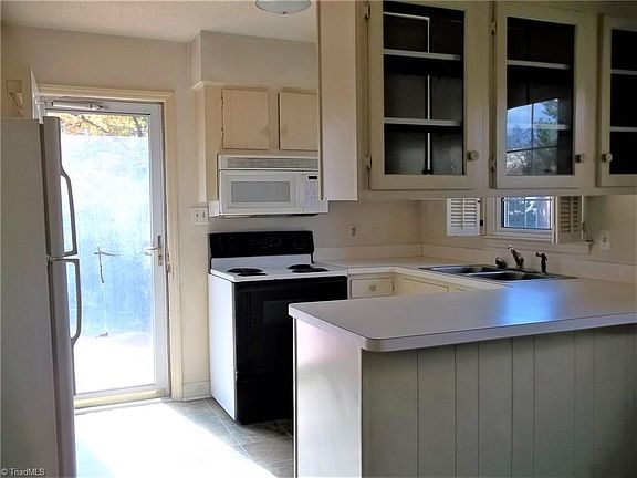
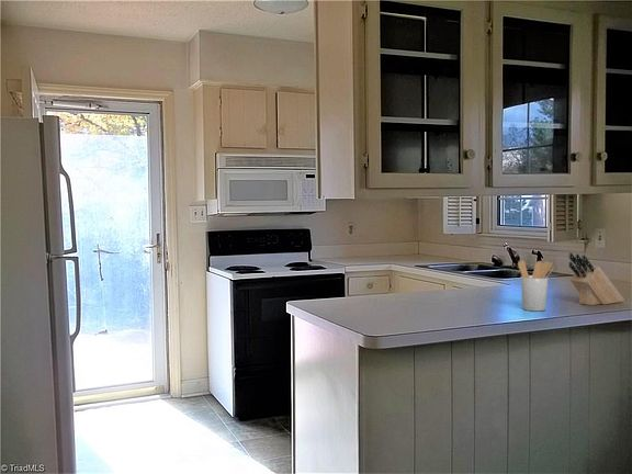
+ utensil holder (537, 284)
+ knife block (594, 278)
